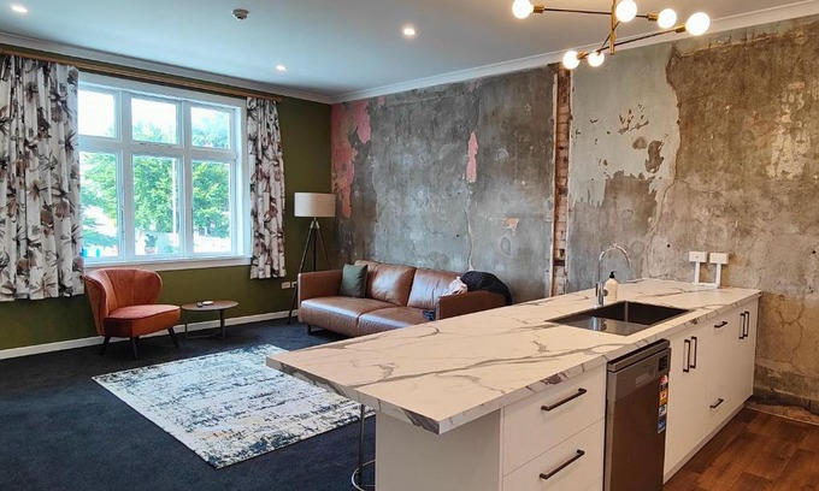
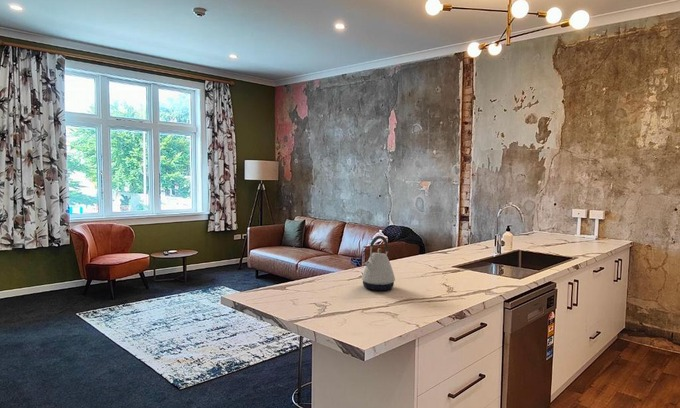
+ kettle (378, 261)
